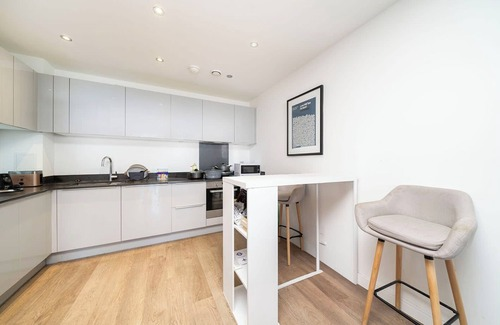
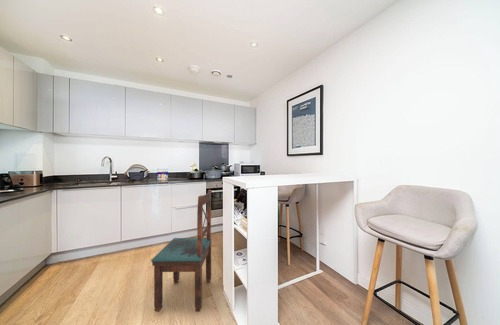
+ dining chair (186, 243)
